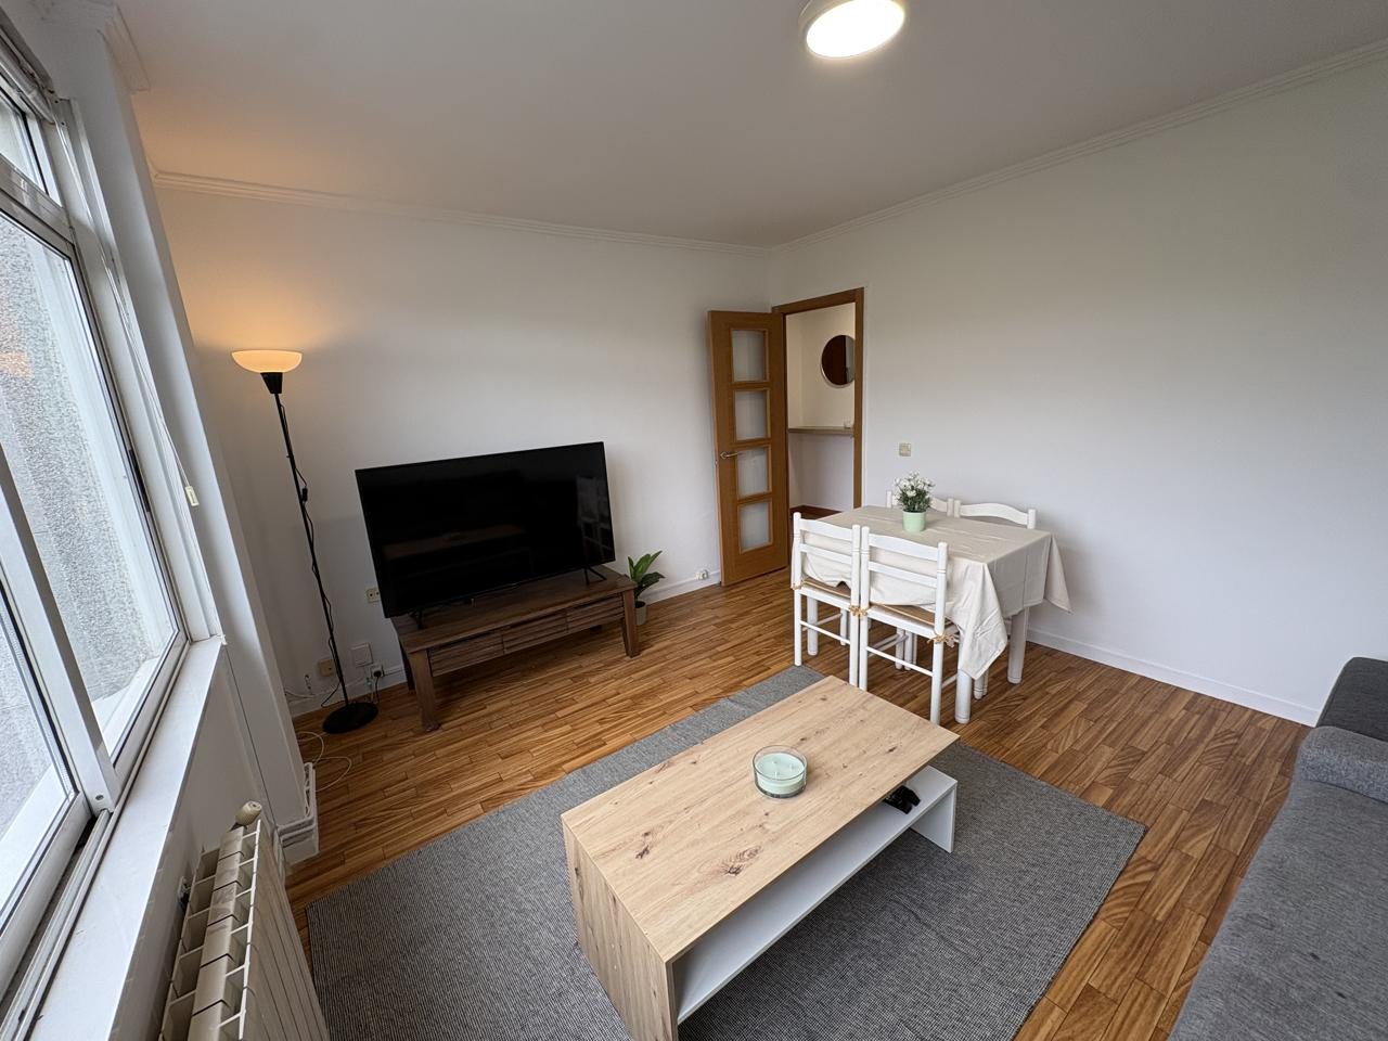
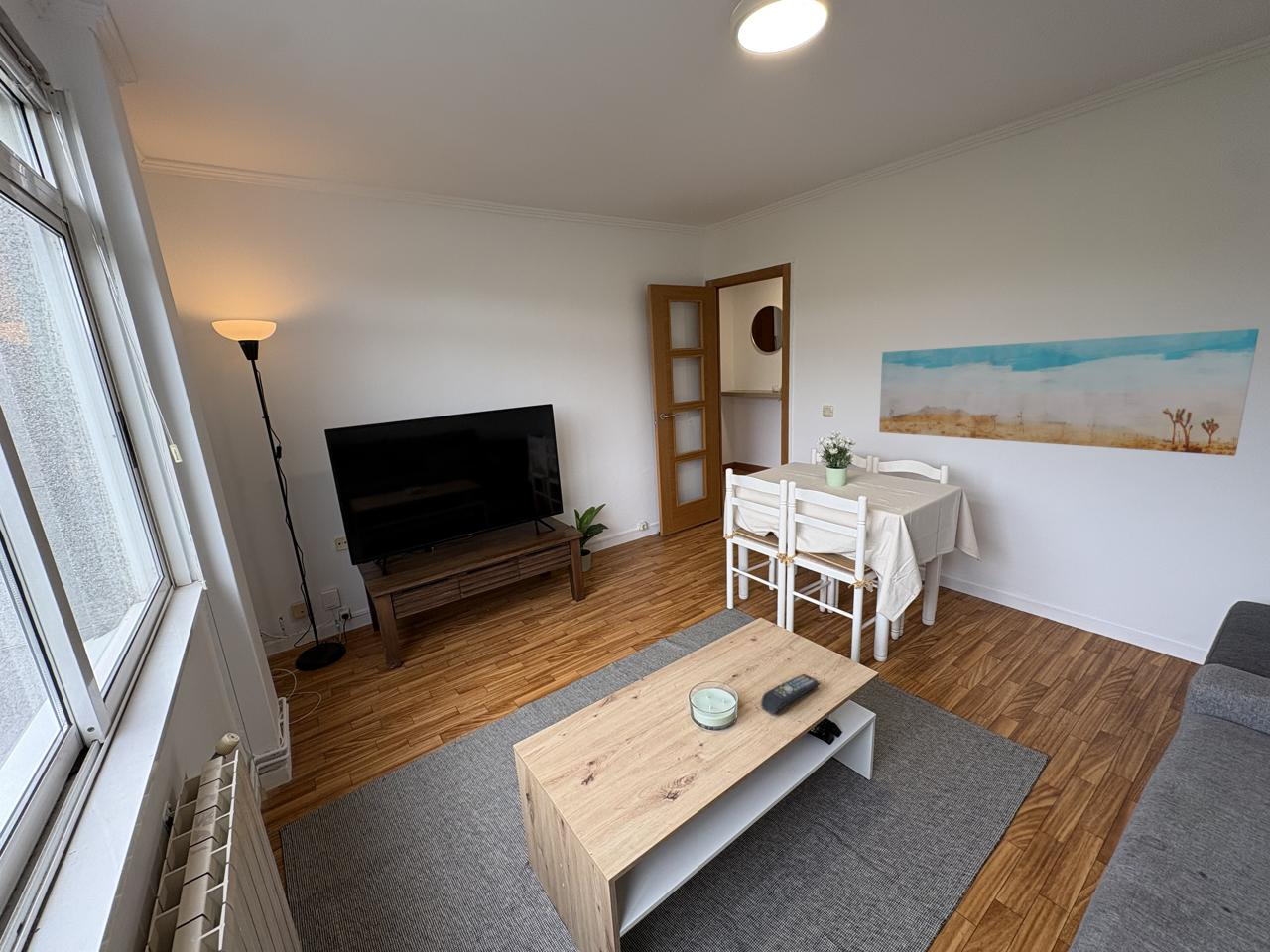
+ remote control (790, 691)
+ wall art (1023, 393)
